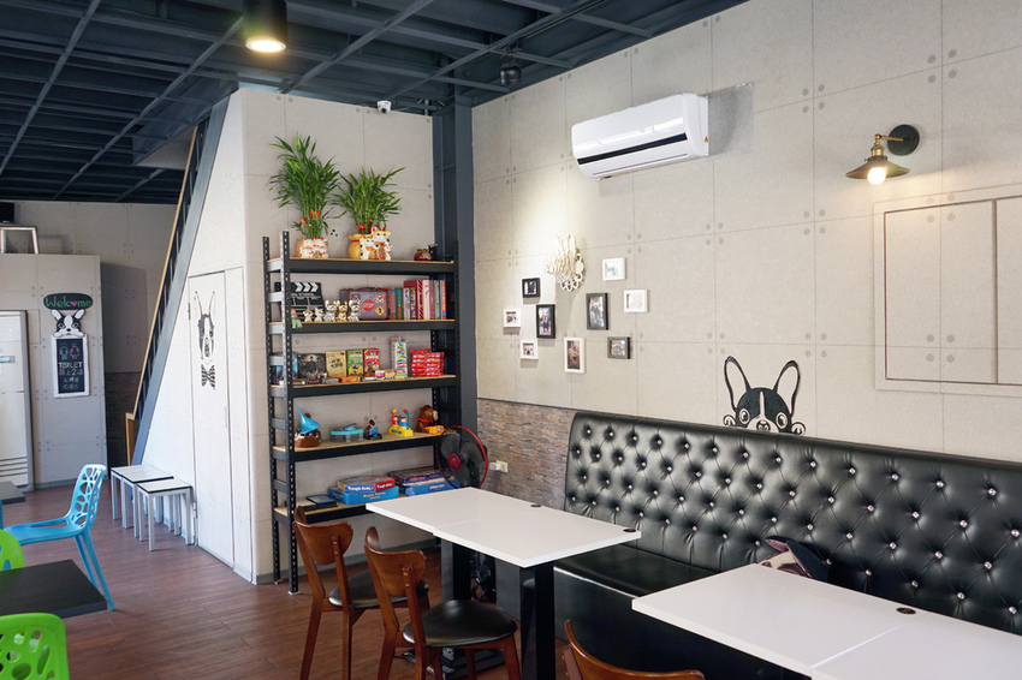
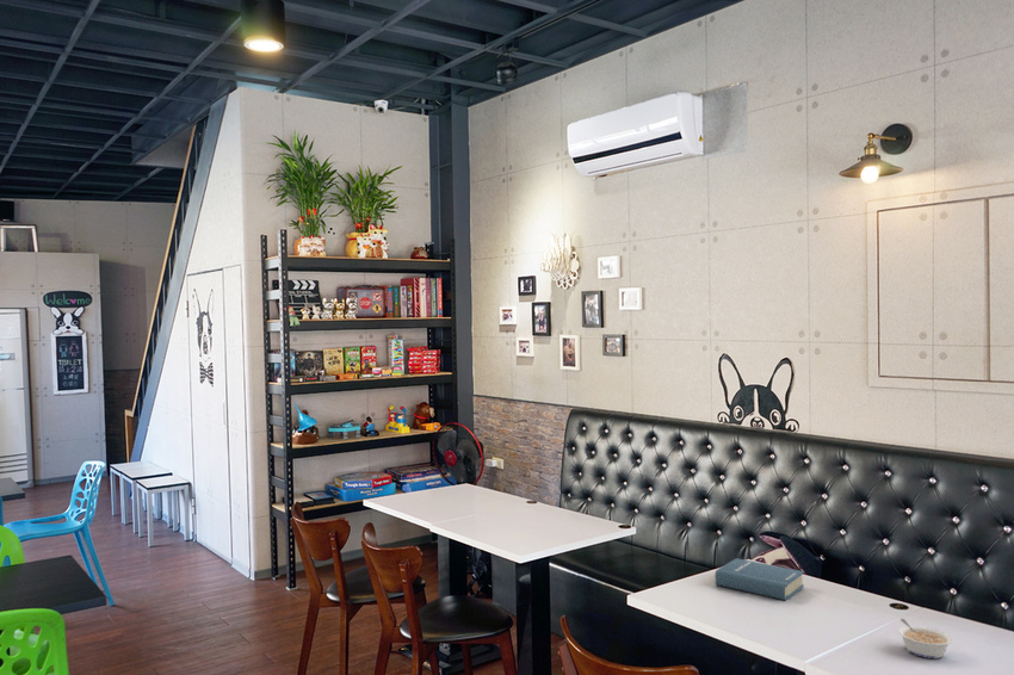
+ hardback book (759, 578)
+ legume (922, 640)
